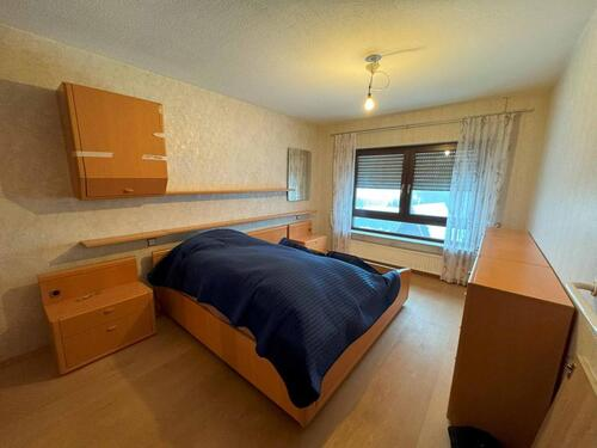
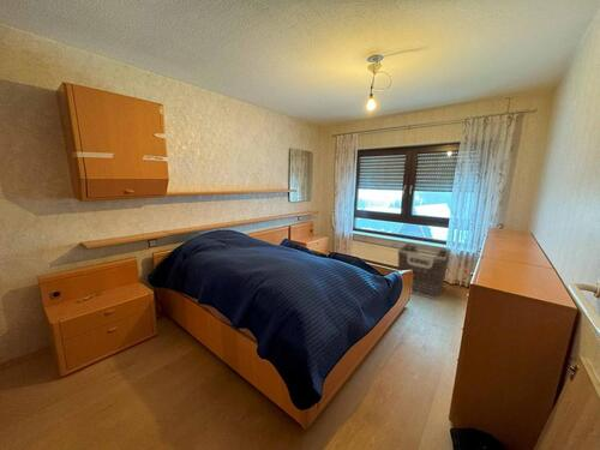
+ clothes hamper (421, 269)
